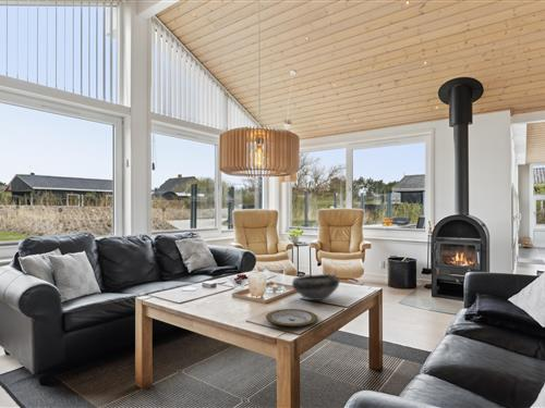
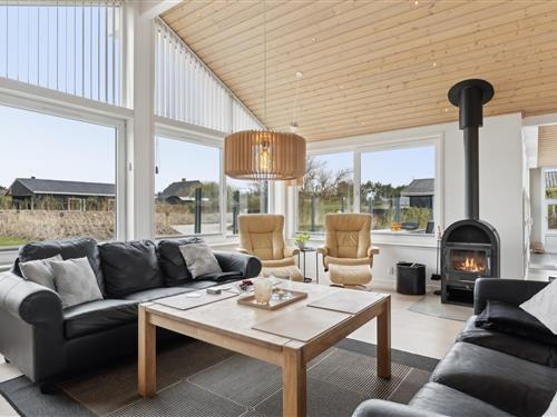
- plate (291, 318)
- bowl (315, 286)
